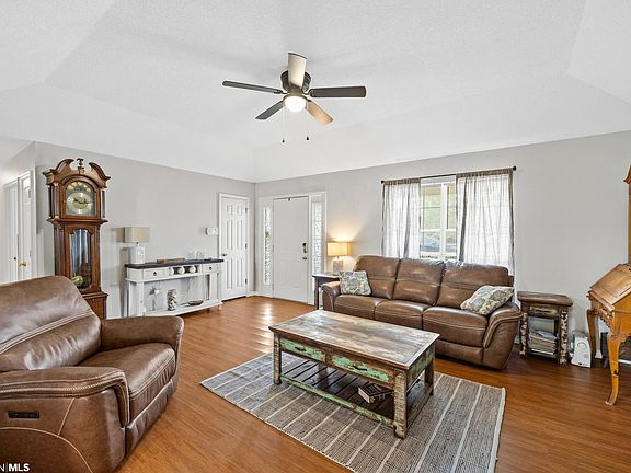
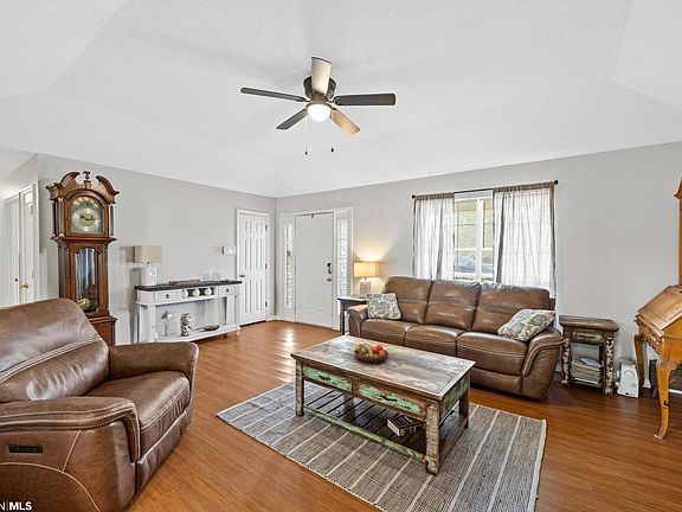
+ fruit bowl (371, 351)
